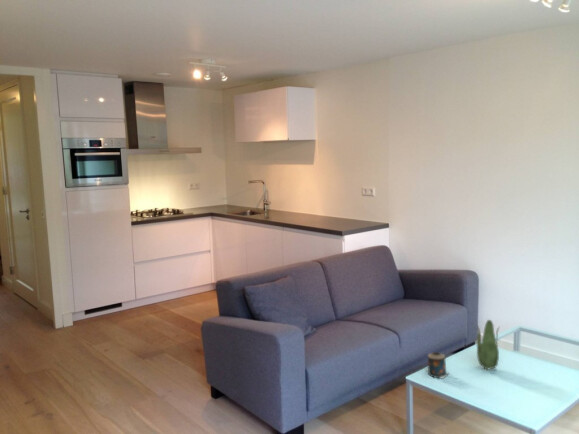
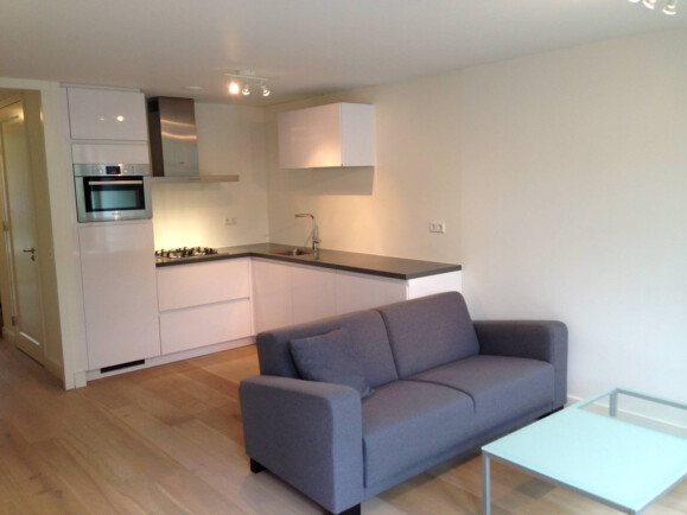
- plant (488, 343)
- candle (439, 363)
